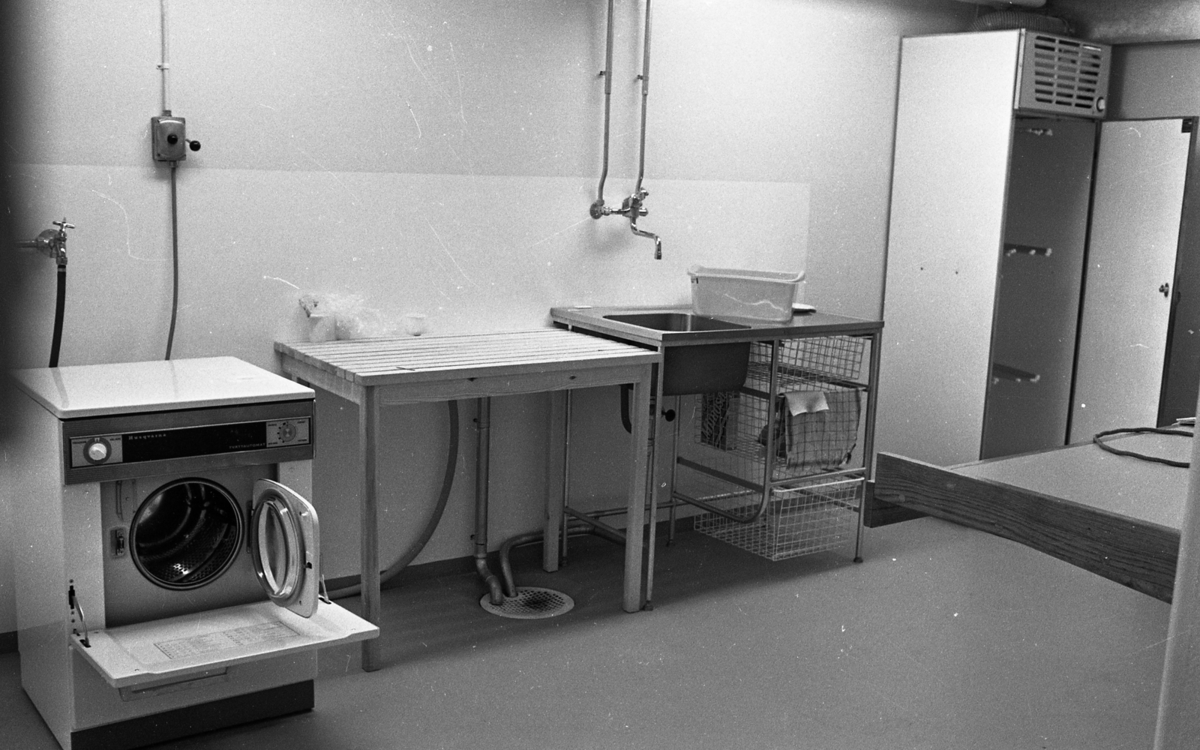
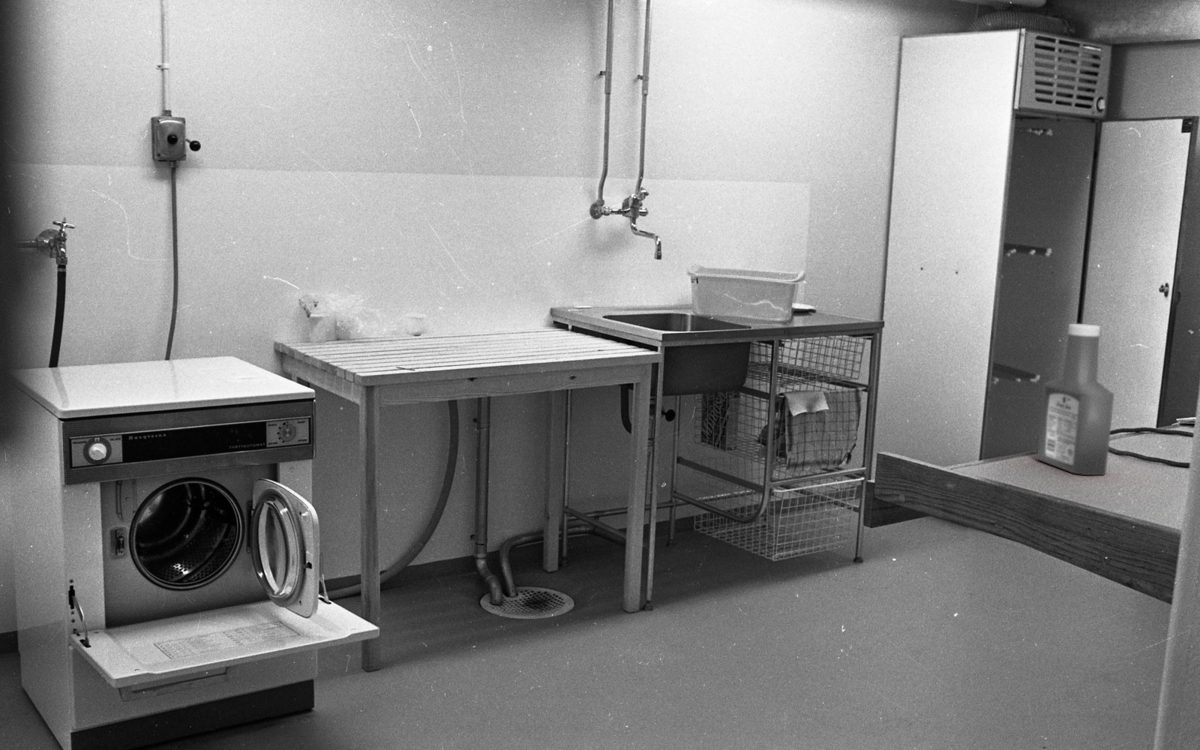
+ soap bottle (1077, 396)
